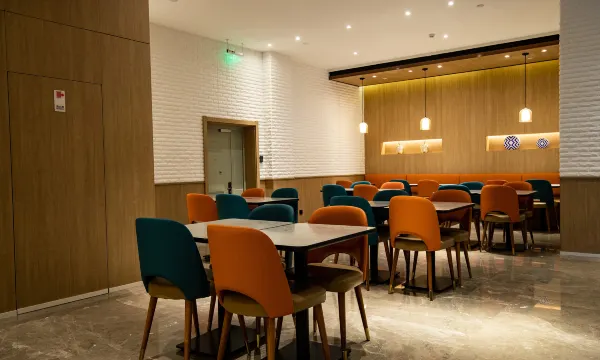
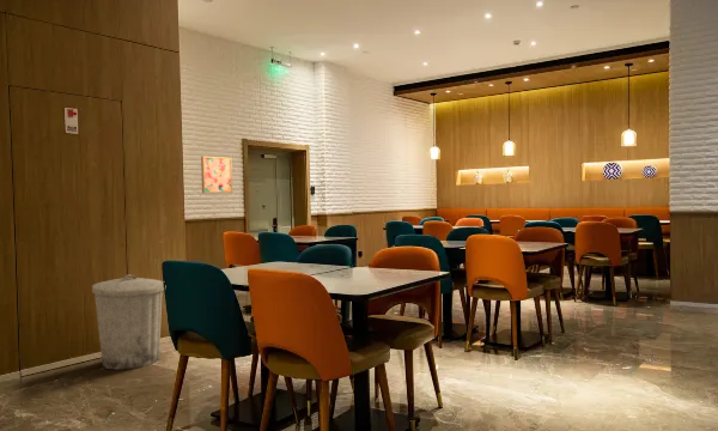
+ wall art (217, 175)
+ trash can (130, 318)
